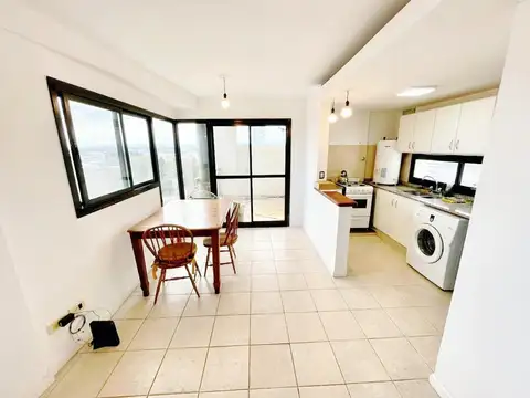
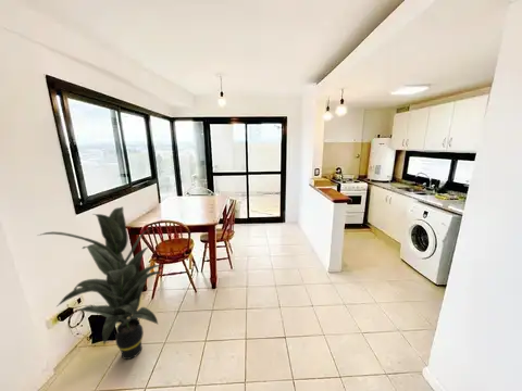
+ indoor plant (114, 288)
